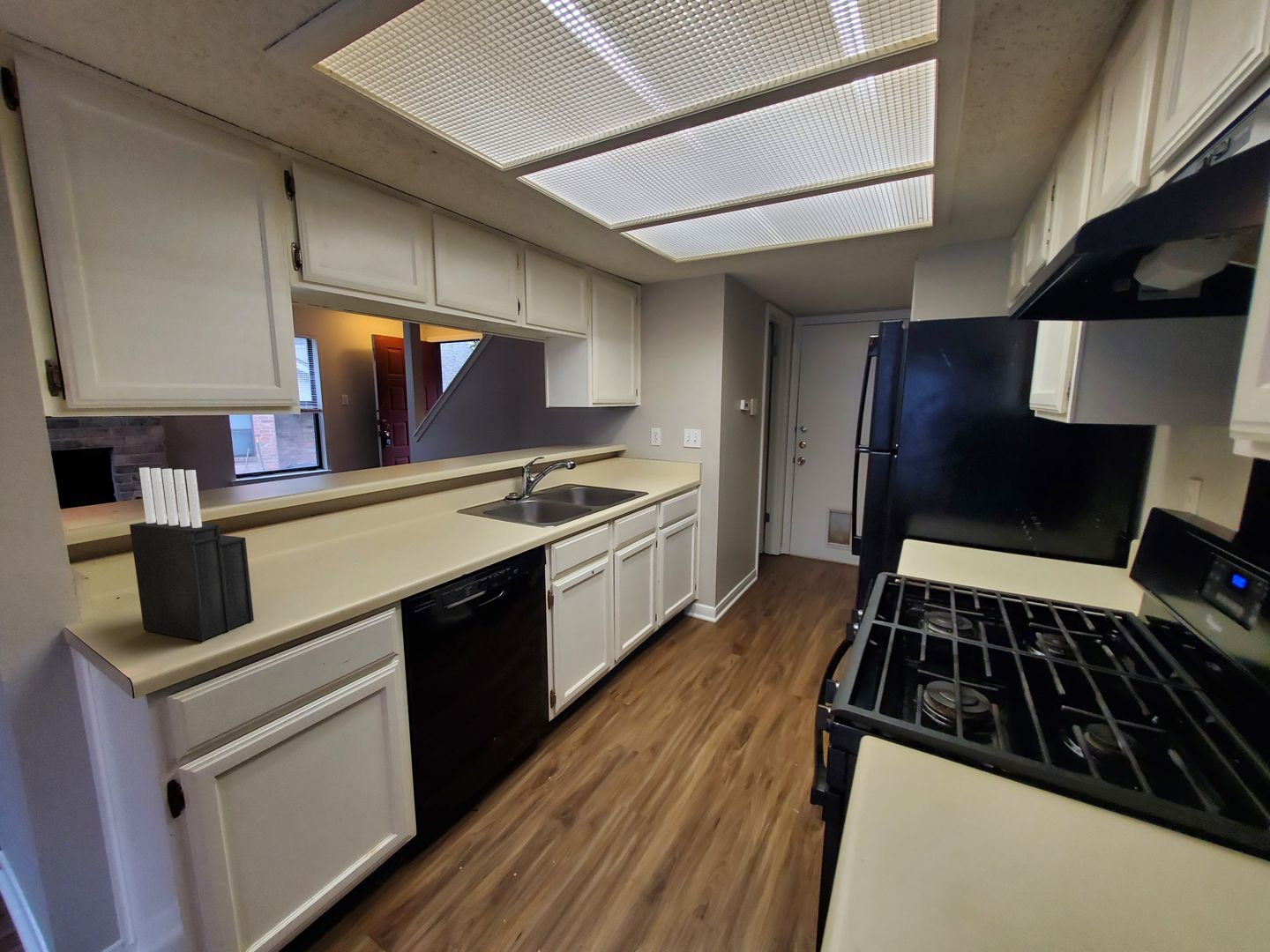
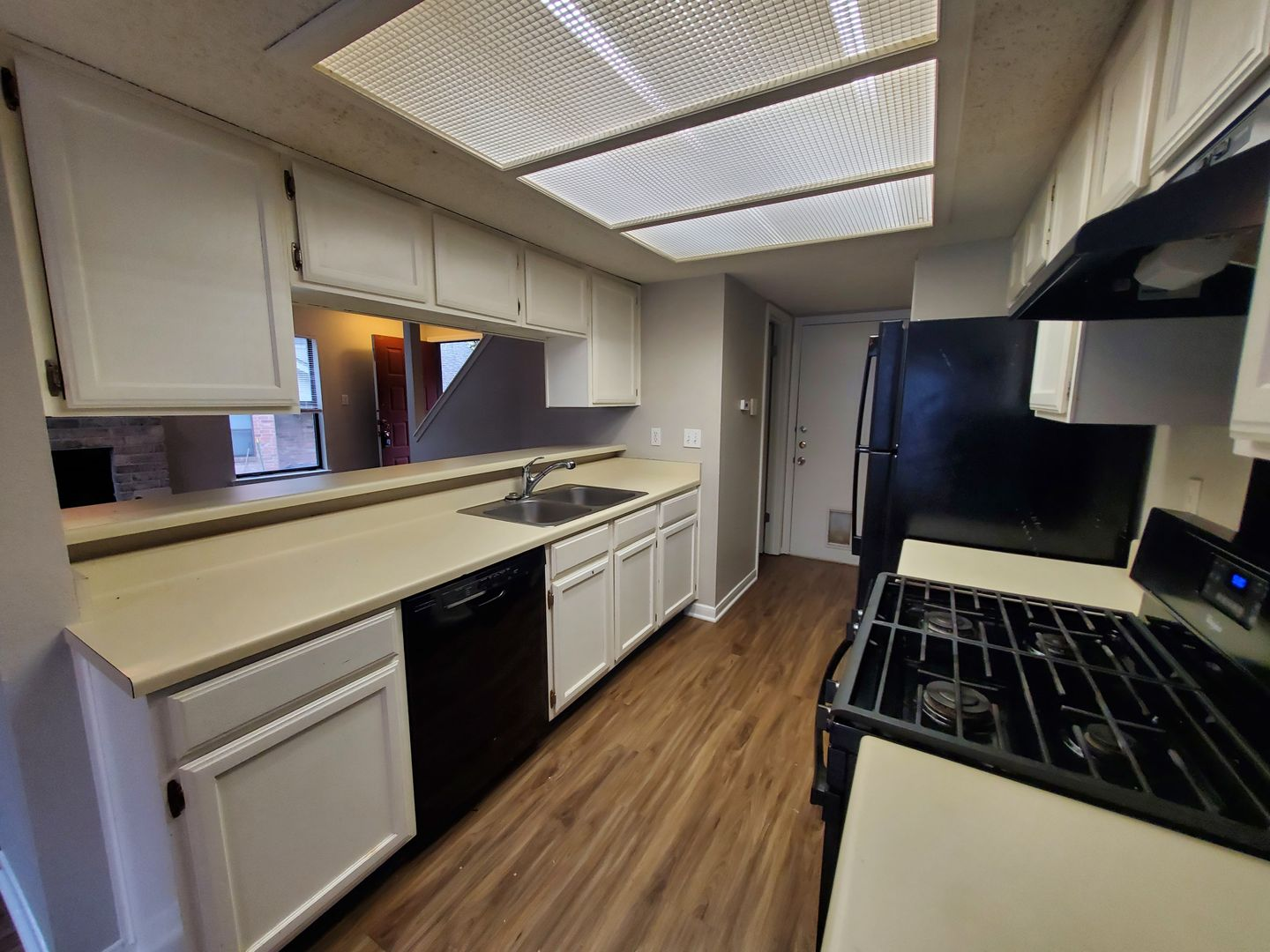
- knife block (197, 547)
